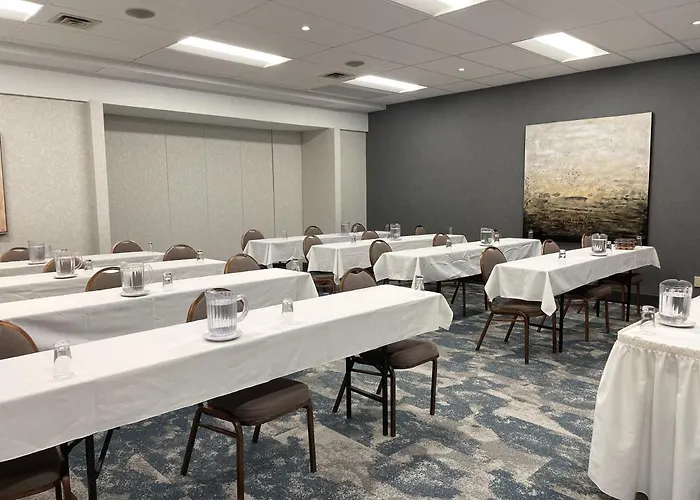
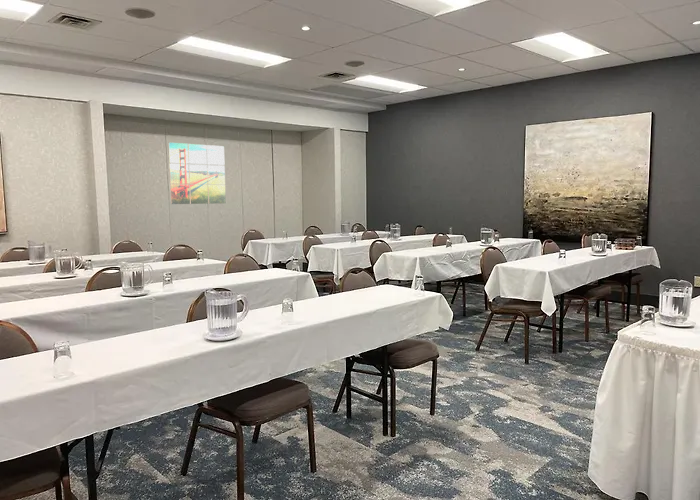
+ wall art (198, 174)
